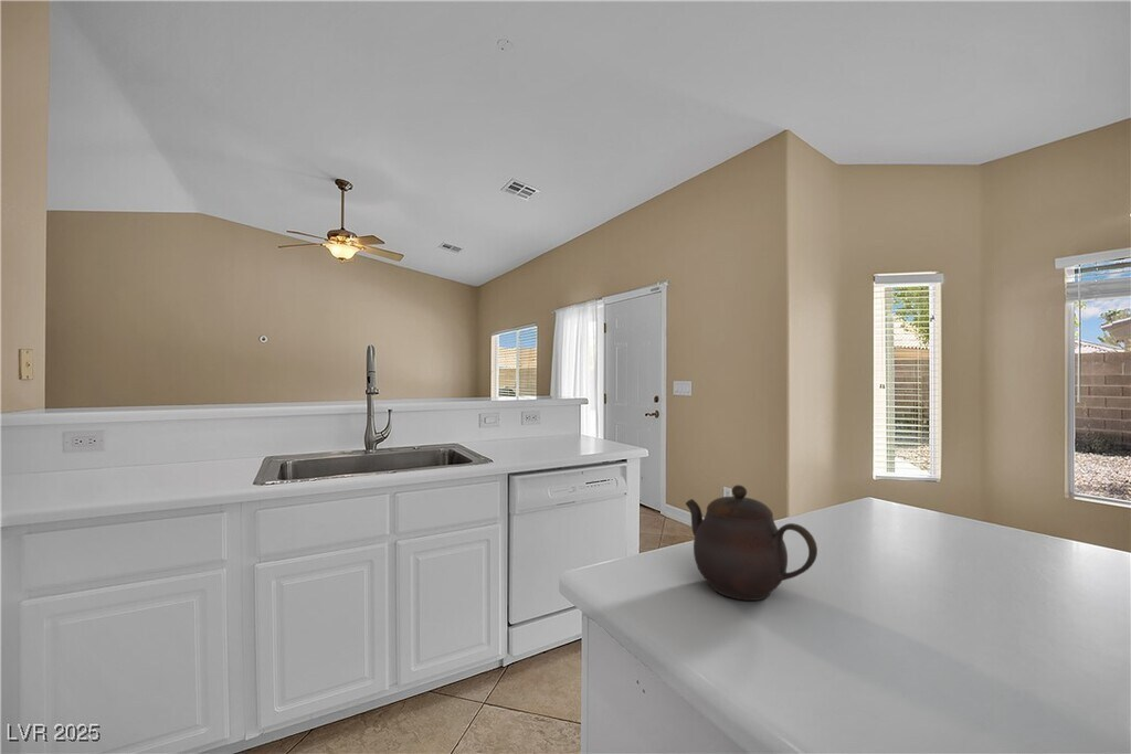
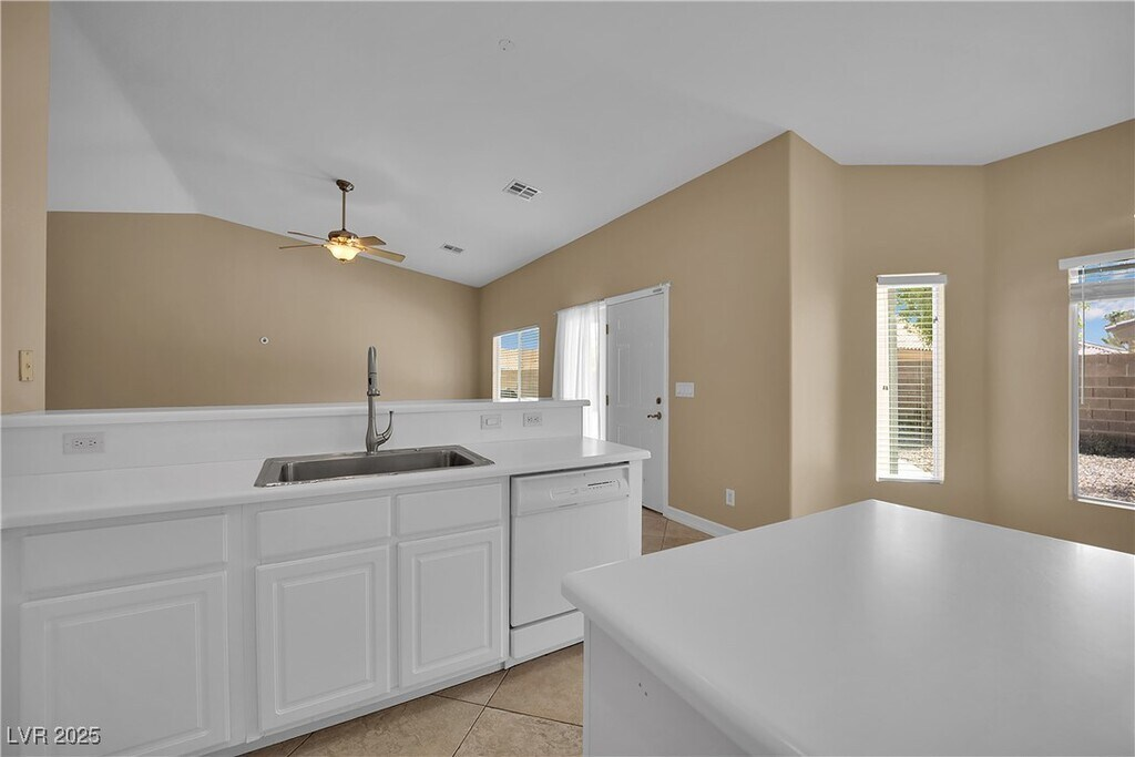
- teapot (743, 538)
